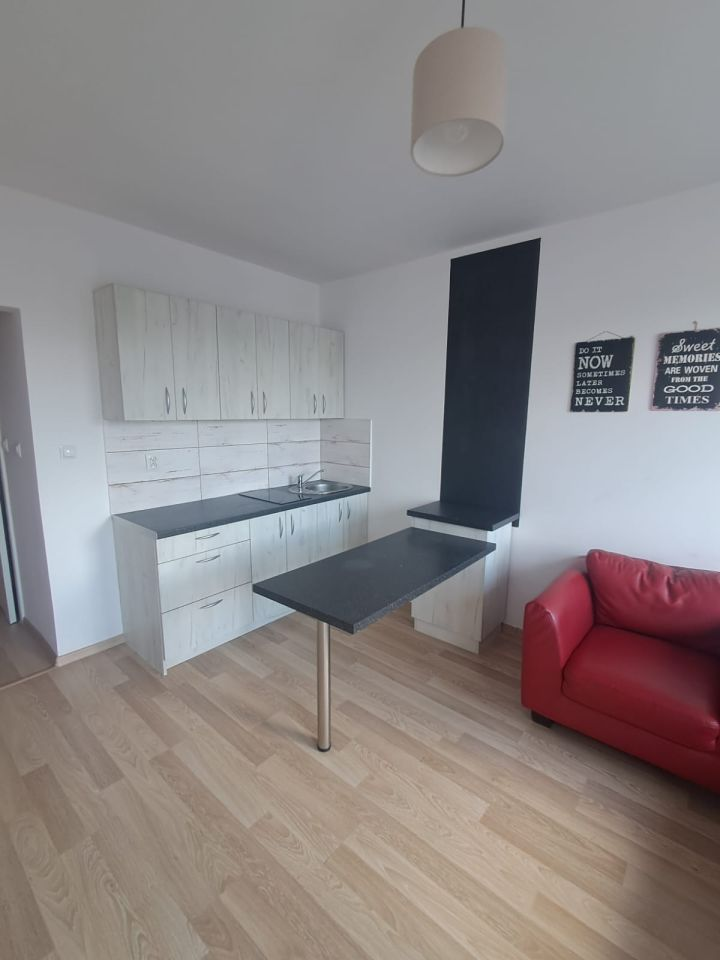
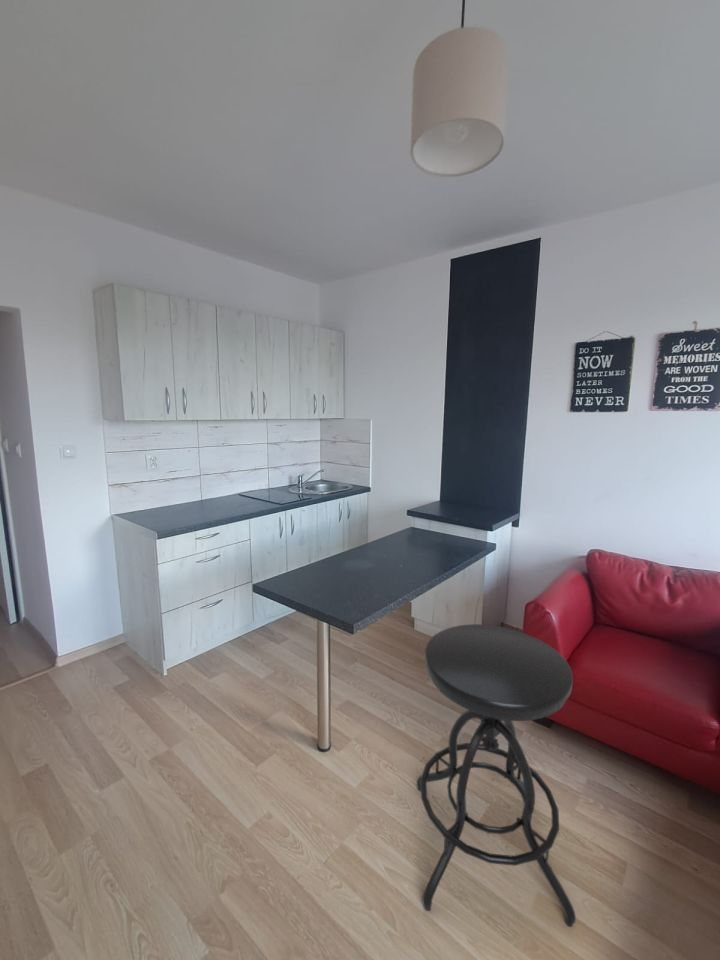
+ stool (490, 752)
